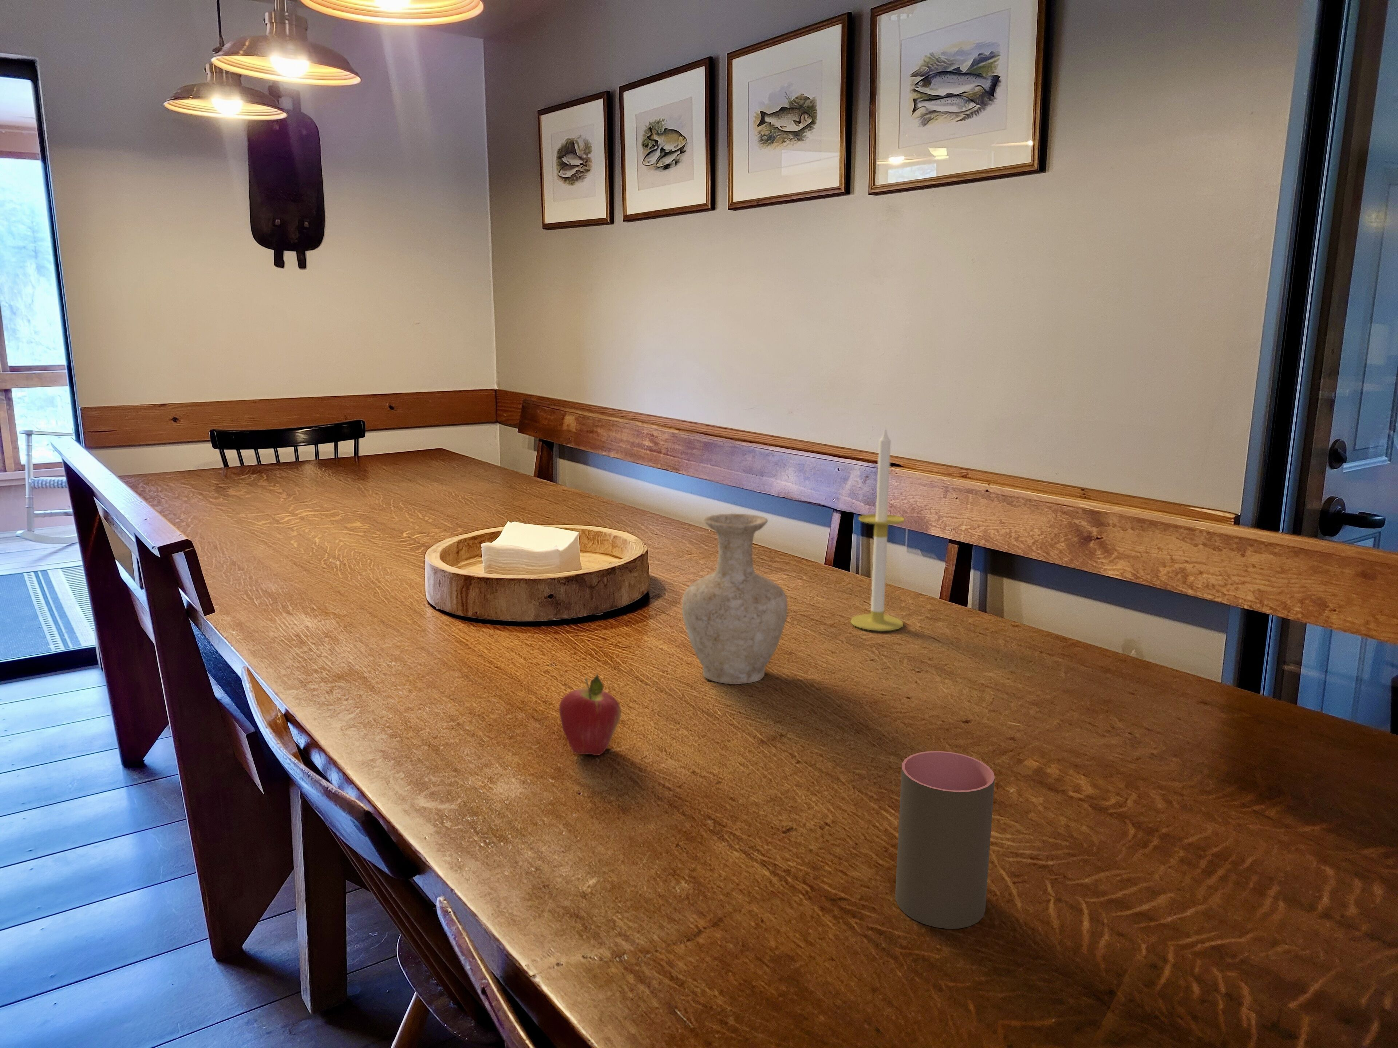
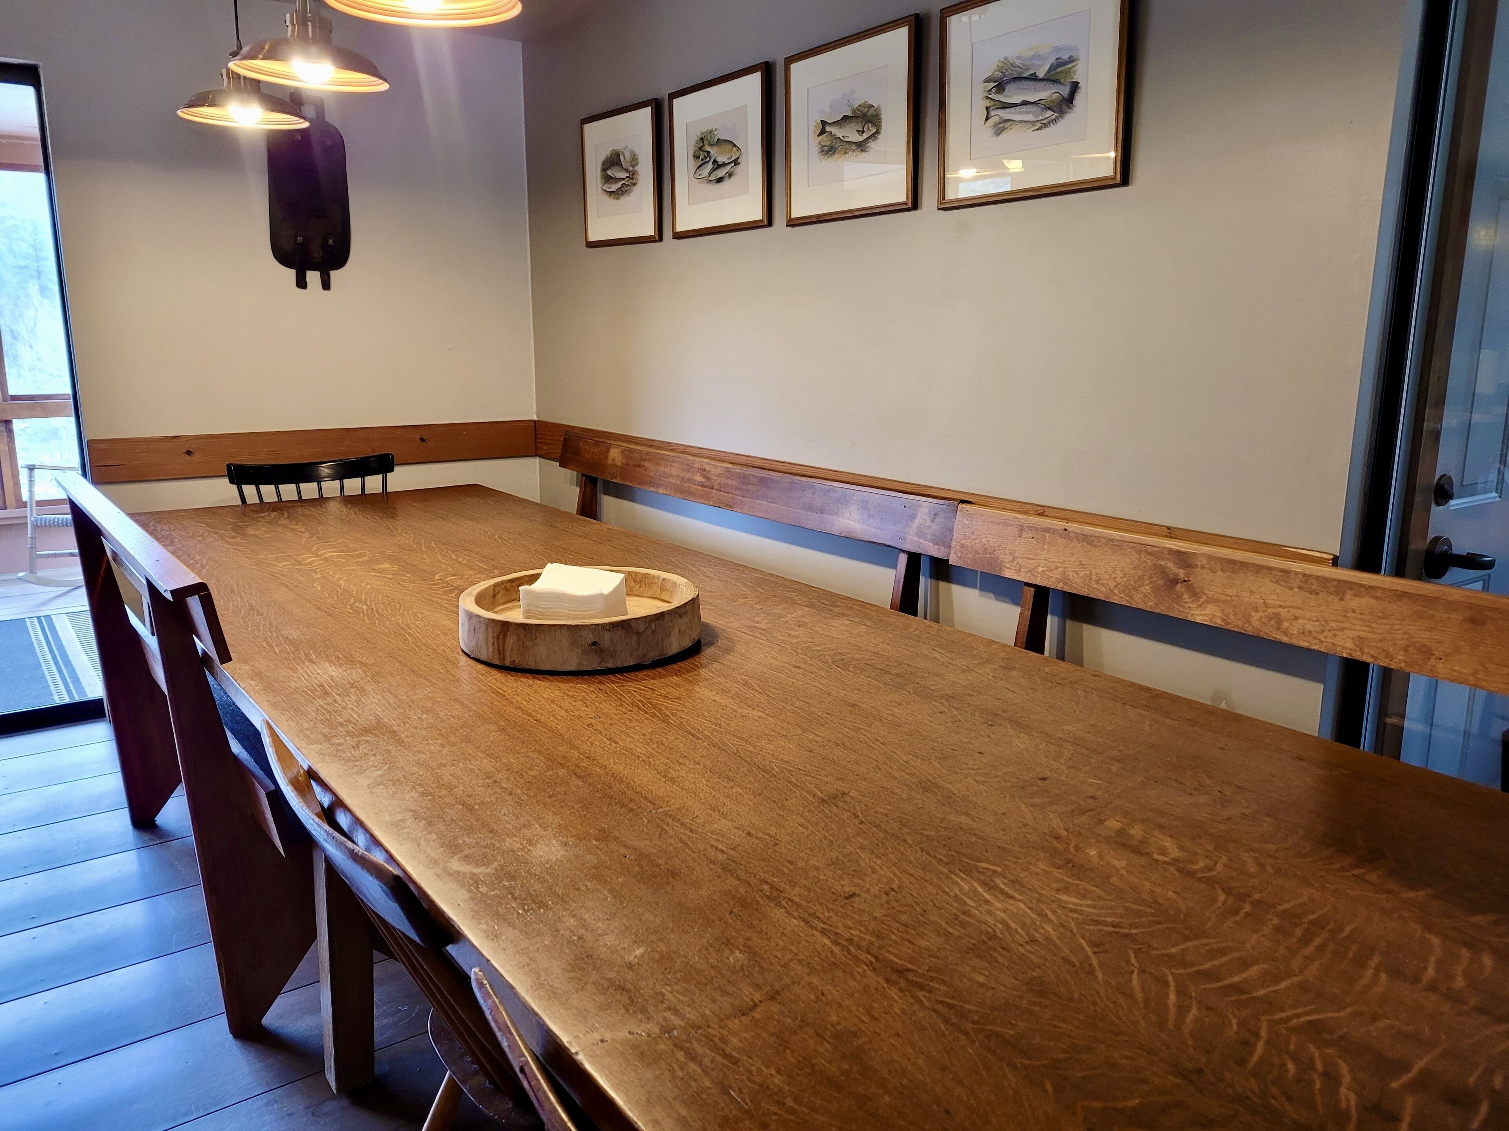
- candle (881, 526)
- fruit (591, 709)
- vase (734, 598)
- cup (943, 837)
